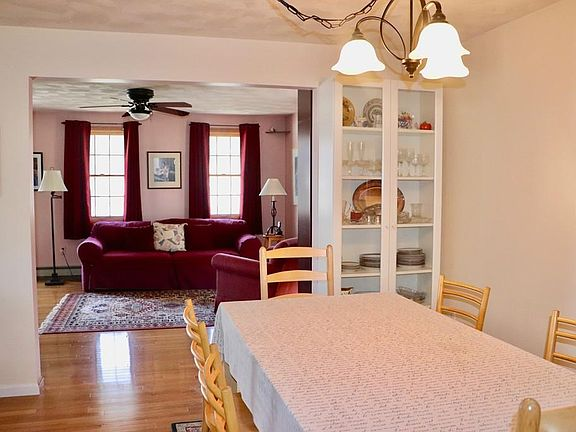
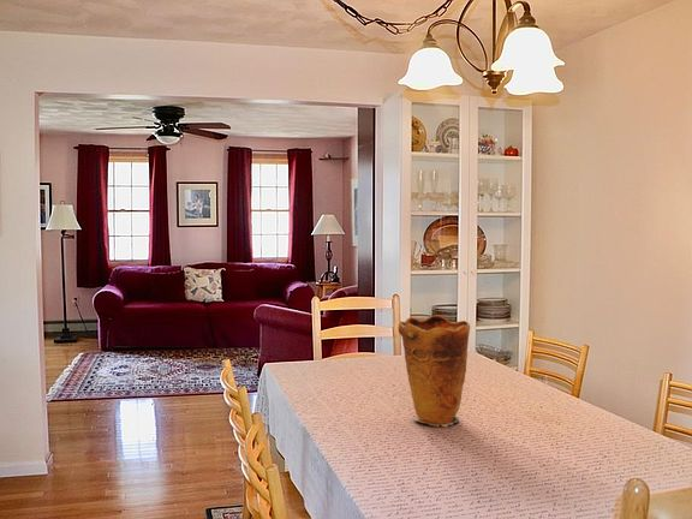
+ vase (432, 370)
